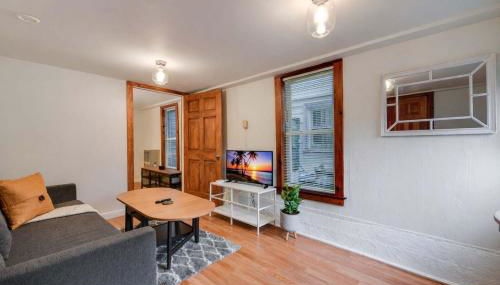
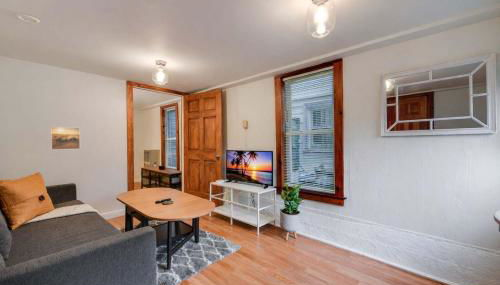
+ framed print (65, 138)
